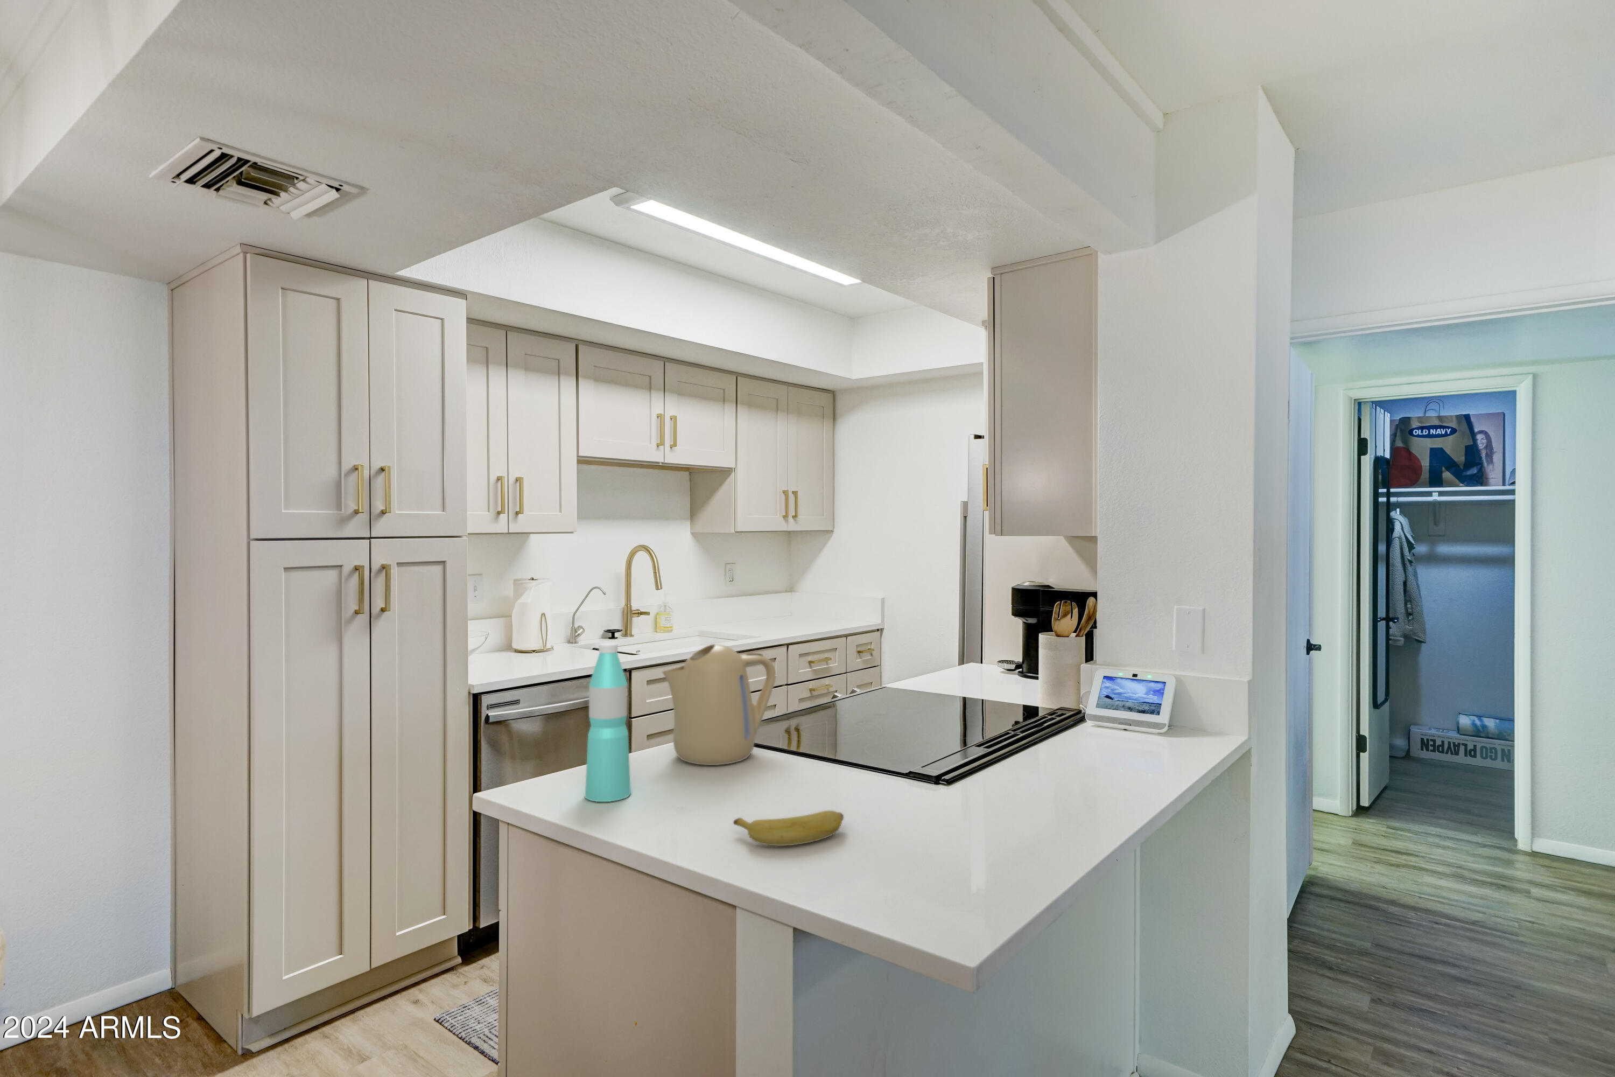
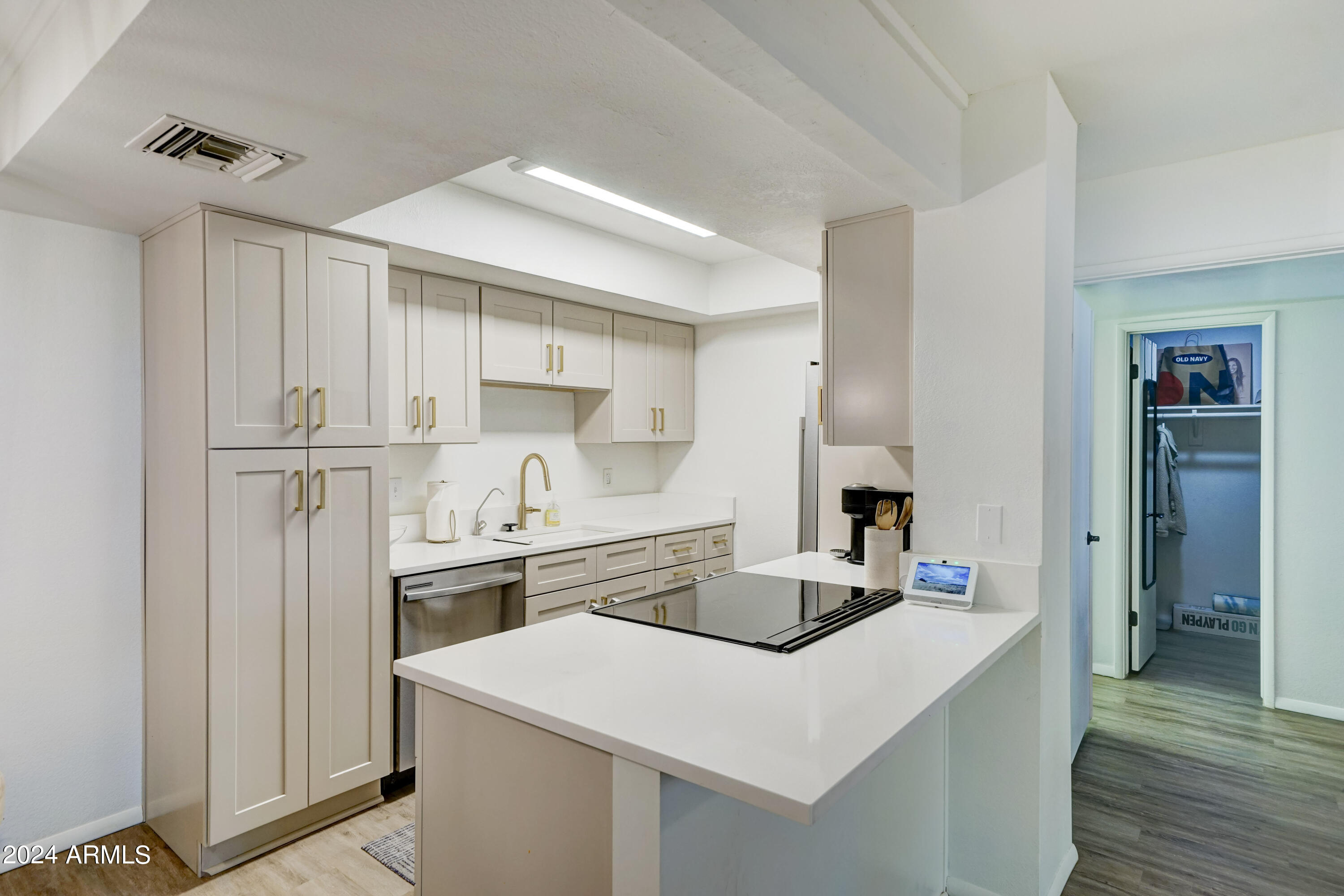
- kettle (720, 700)
- water bottle (608, 720)
- banana (794, 823)
